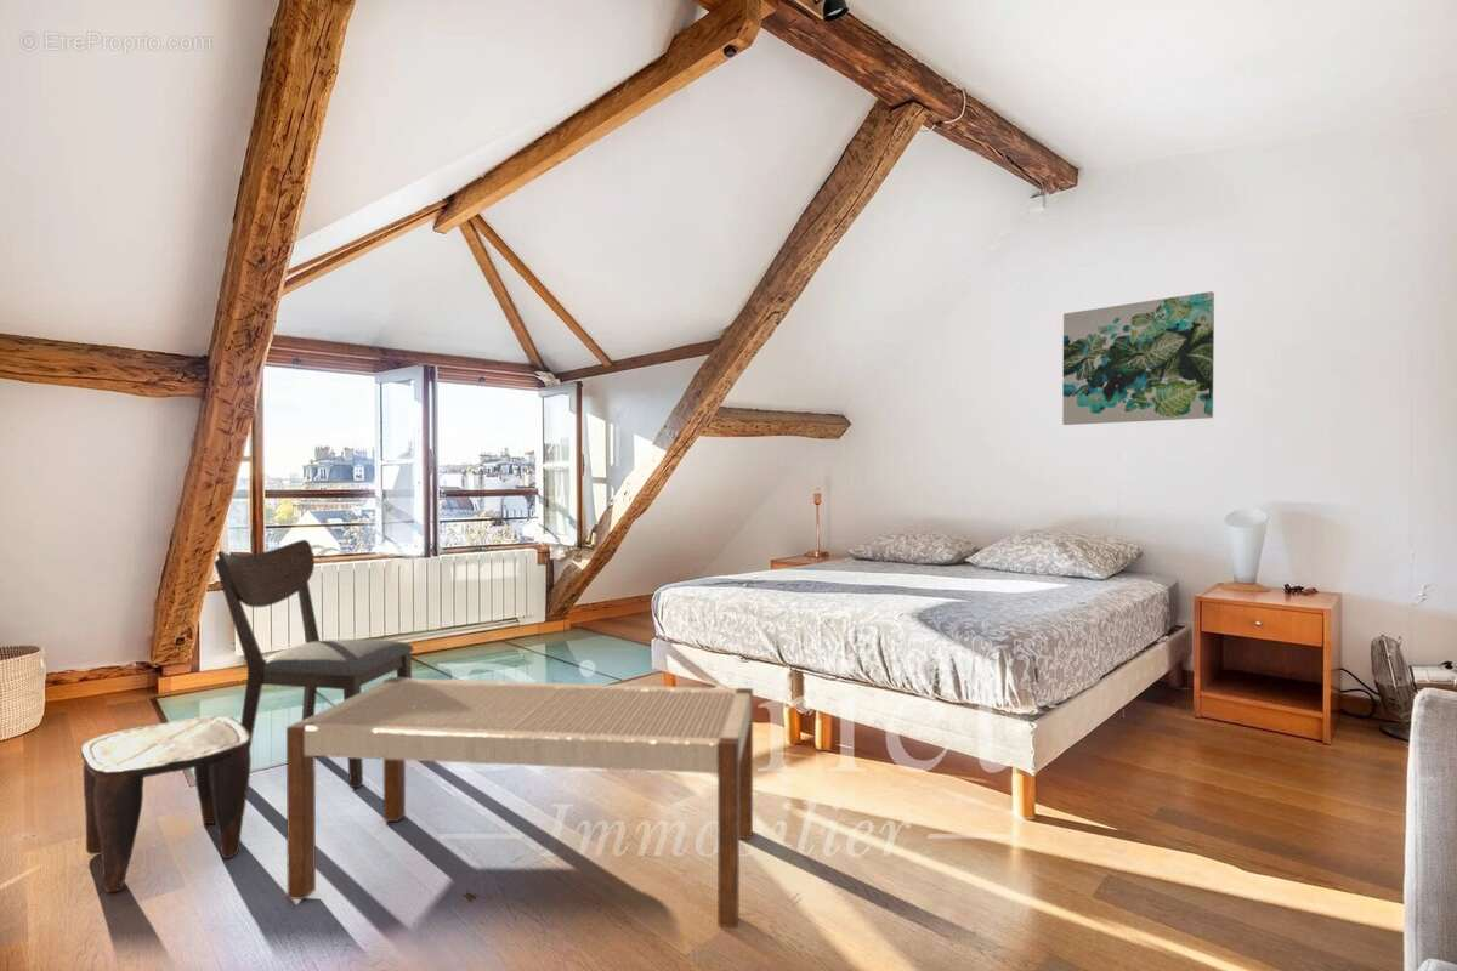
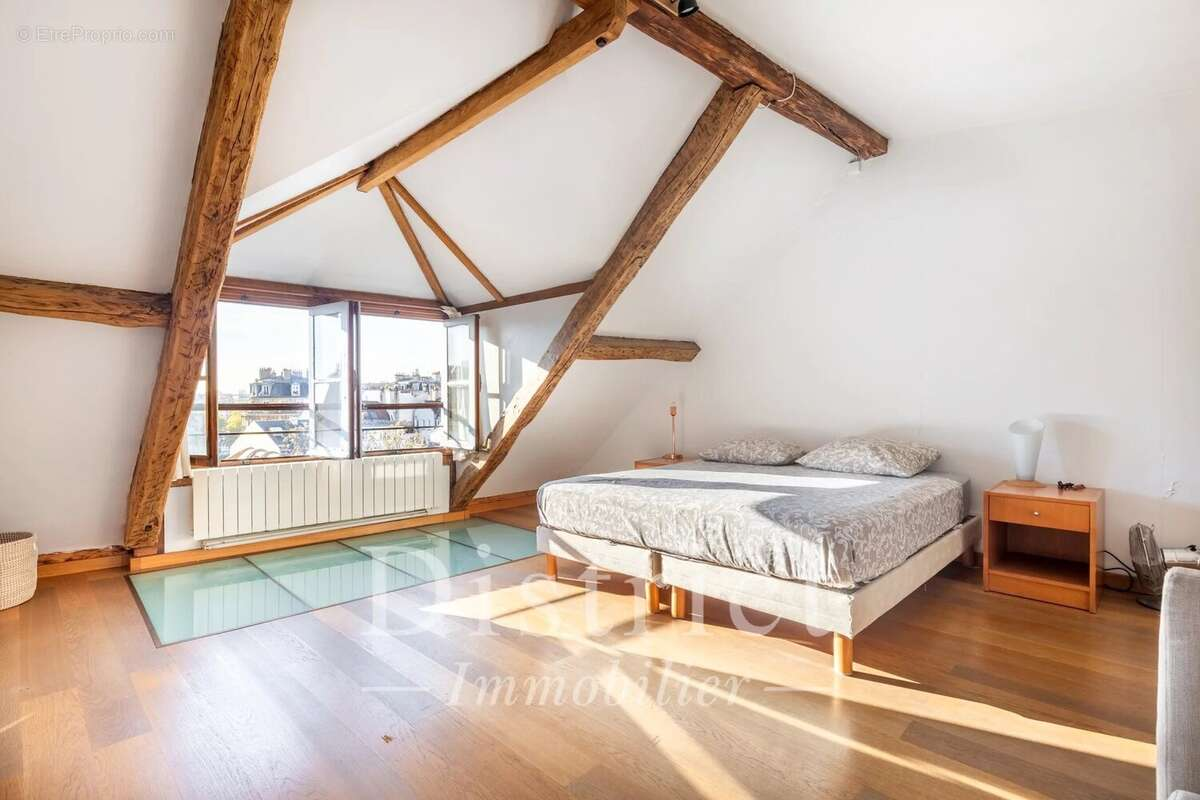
- chair (317, 654)
- bench (539, 765)
- stool (168, 772)
- wall art (1133, 362)
